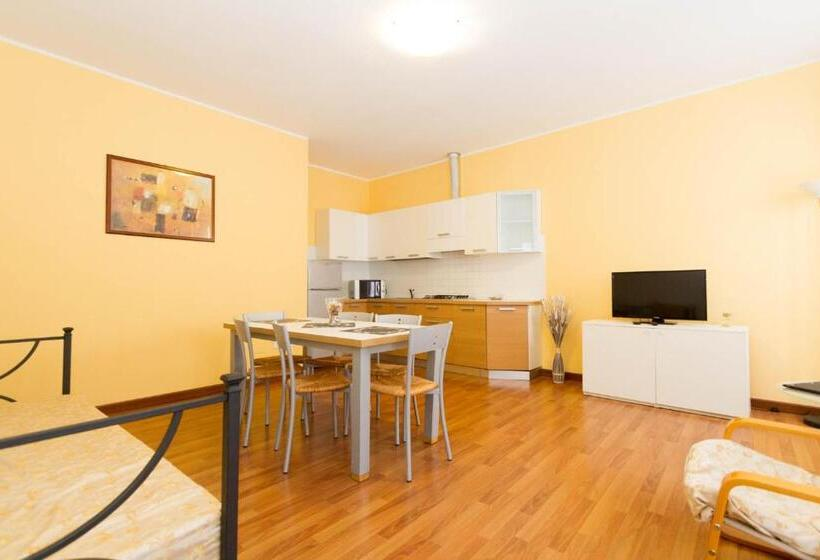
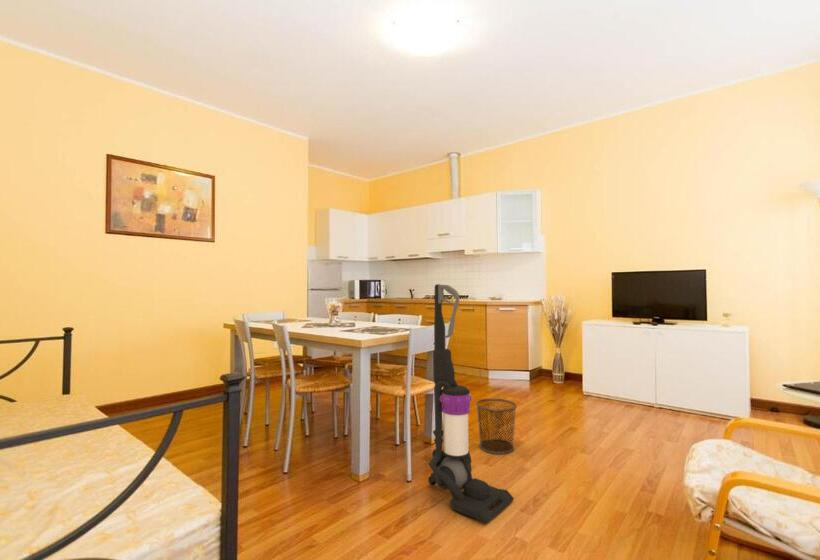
+ waste bin (496, 426)
+ vacuum cleaner (461, 390)
